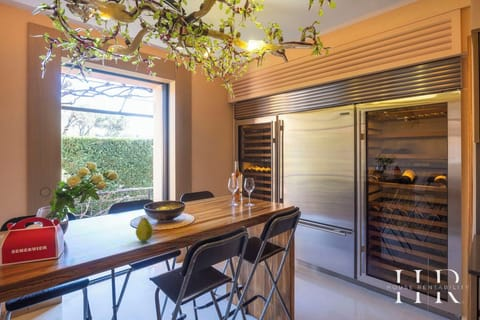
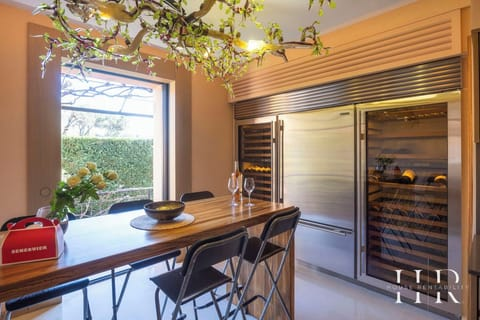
- fruit (144, 228)
